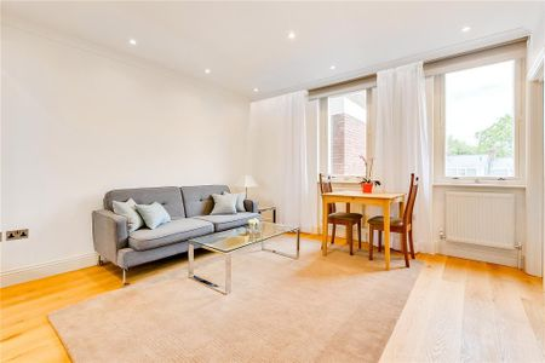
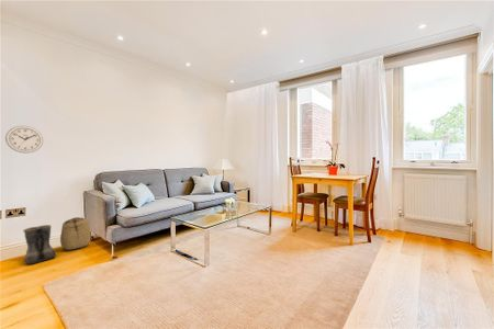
+ boots (38, 242)
+ wall clock (25, 139)
+ burlap sack (75, 231)
